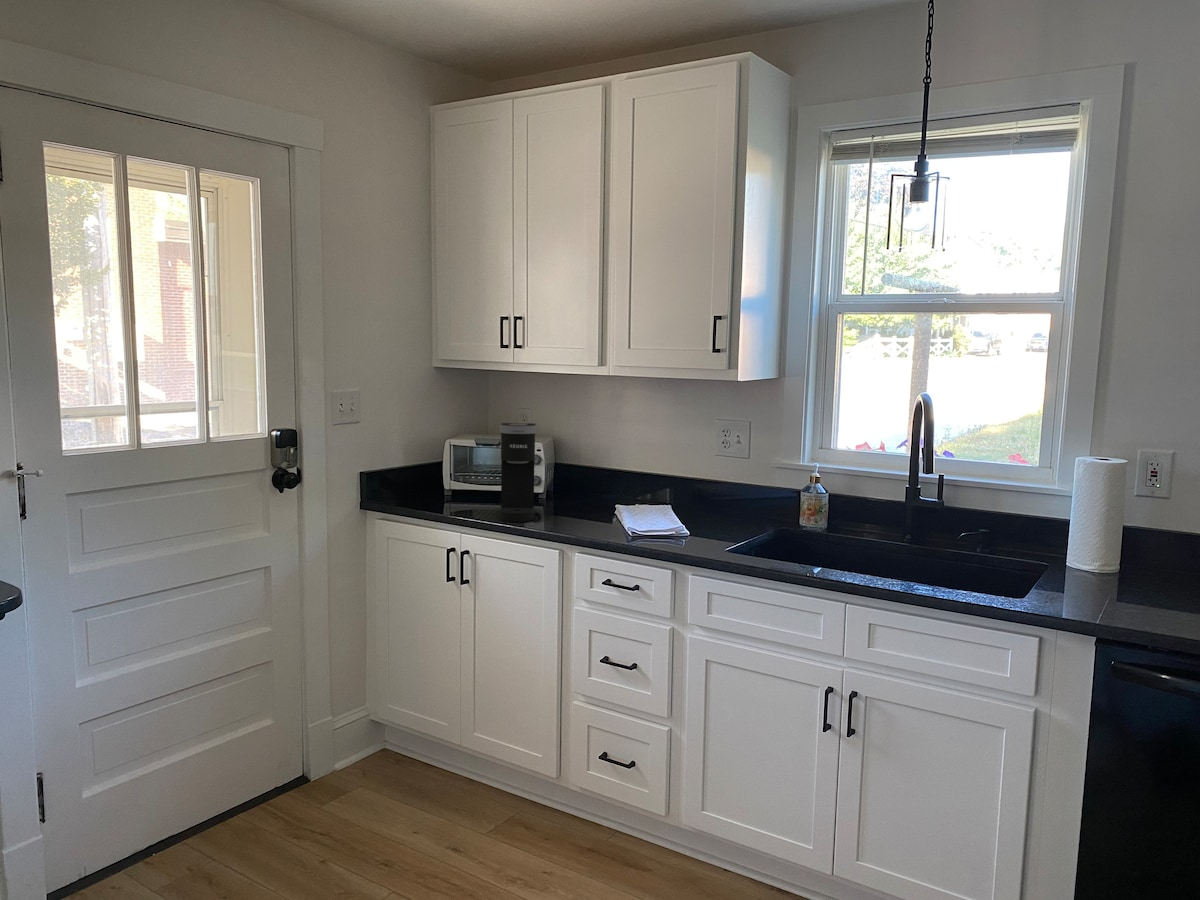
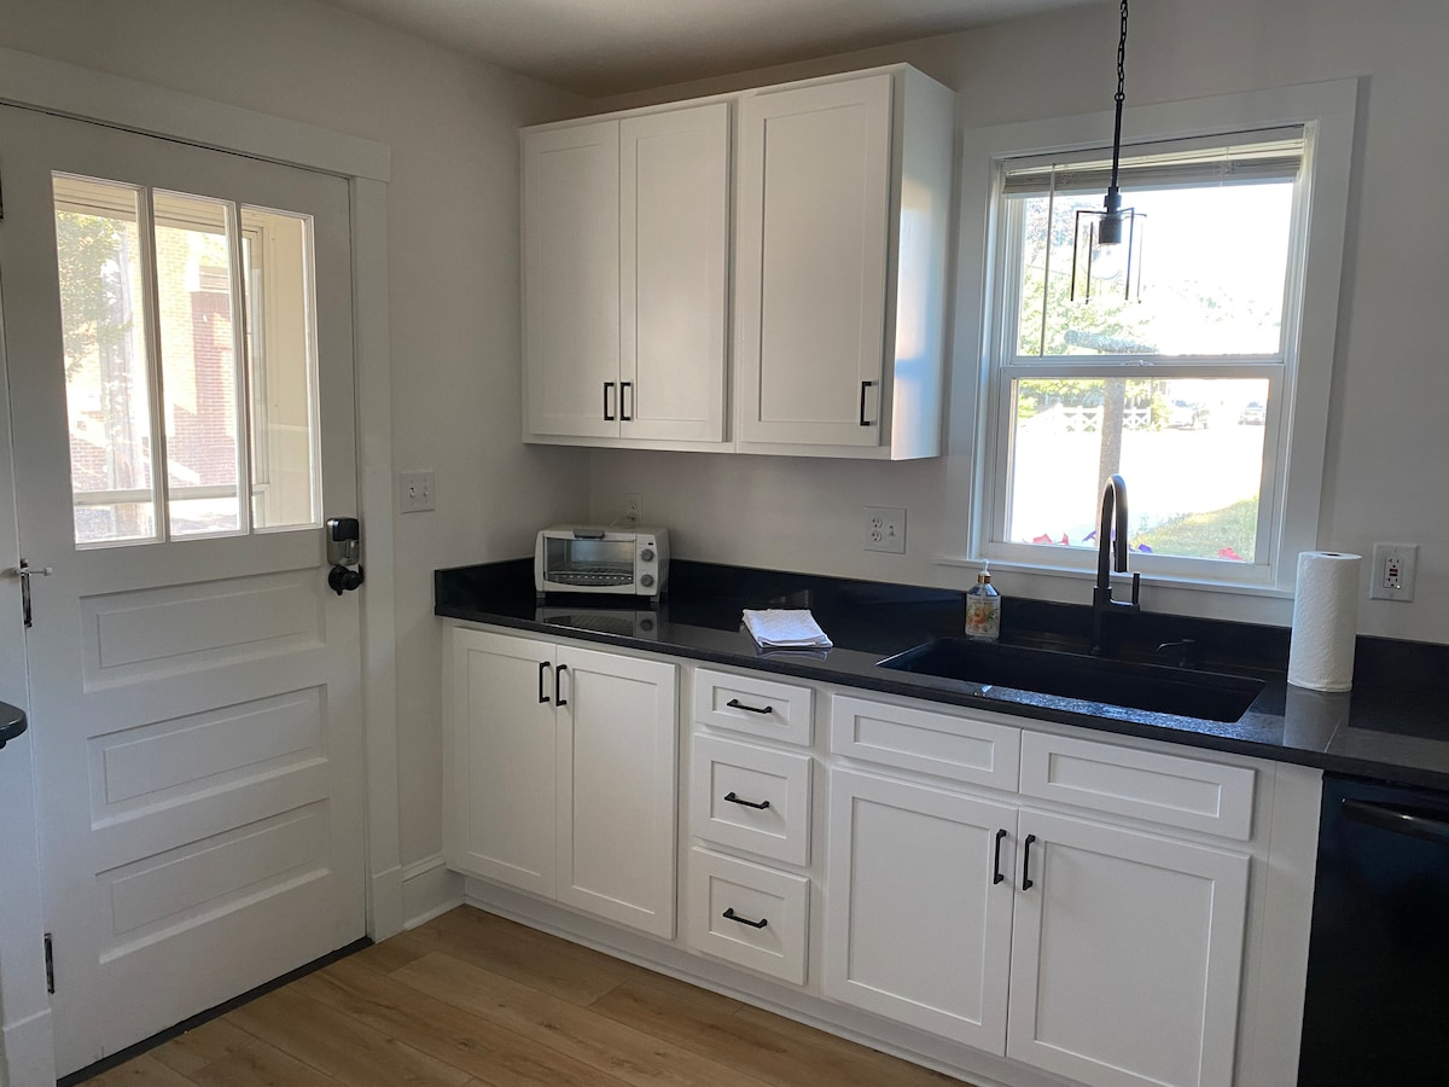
- coffee maker (518, 469)
